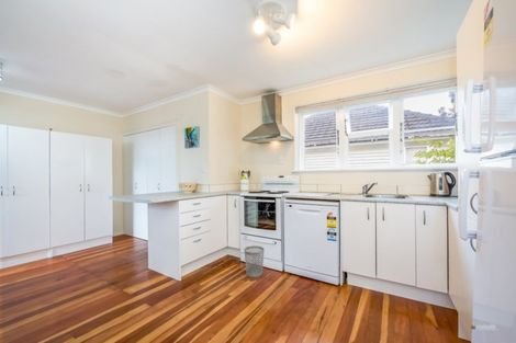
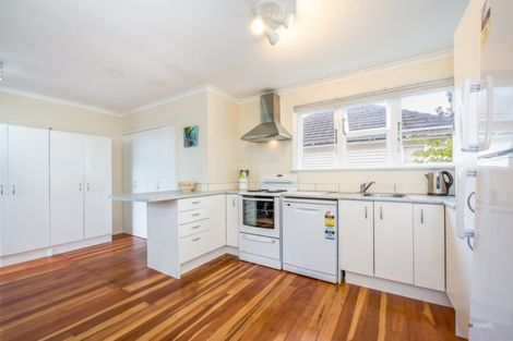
- wastebasket (255, 261)
